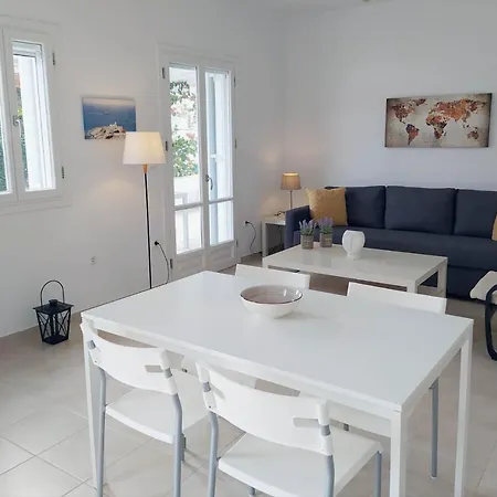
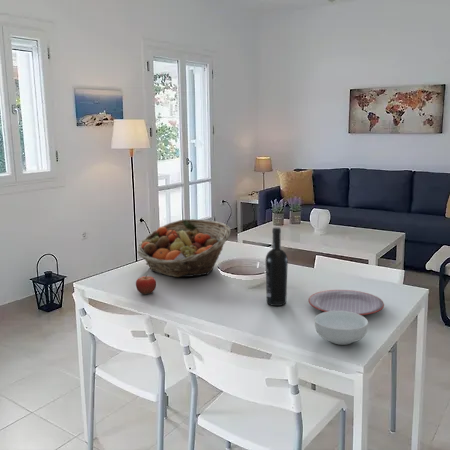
+ cereal bowl (340, 329)
+ plate (345, 303)
+ fruit (146, 283)
+ fruit basket (183, 246)
+ wine bottle (276, 266)
